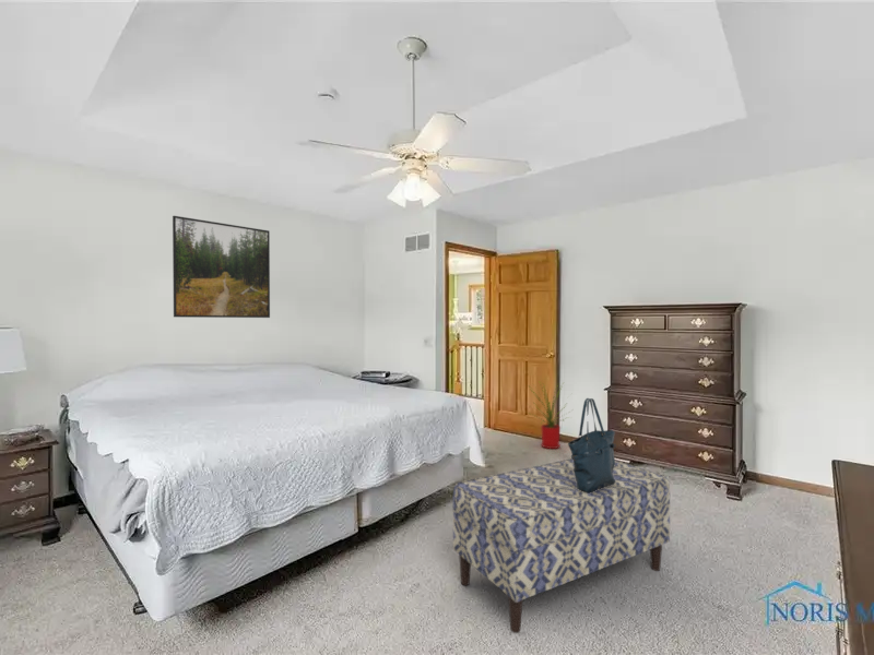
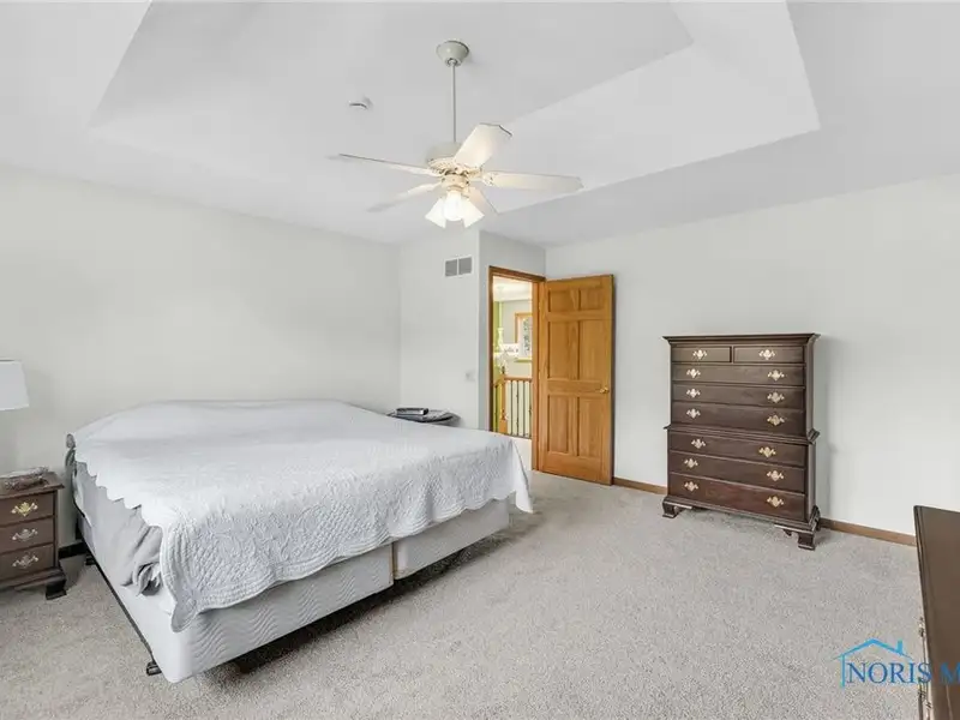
- bench (563, 527)
- tote bag (592, 443)
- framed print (224, 271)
- house plant (551, 413)
